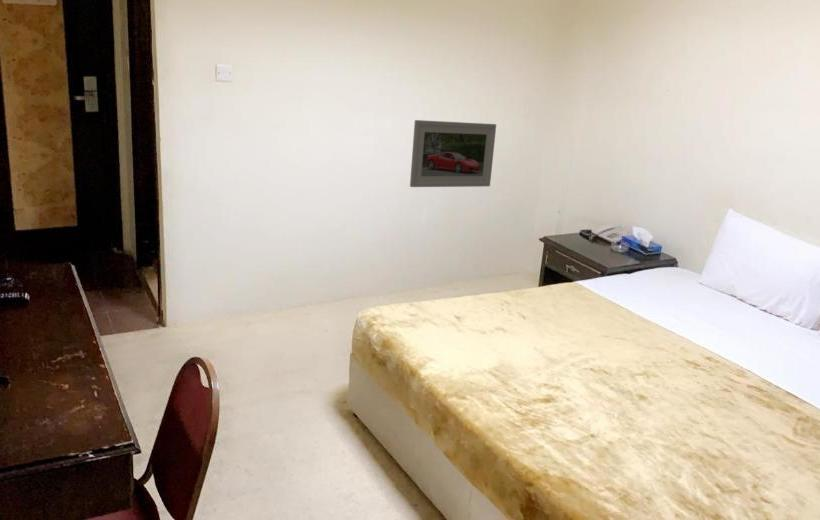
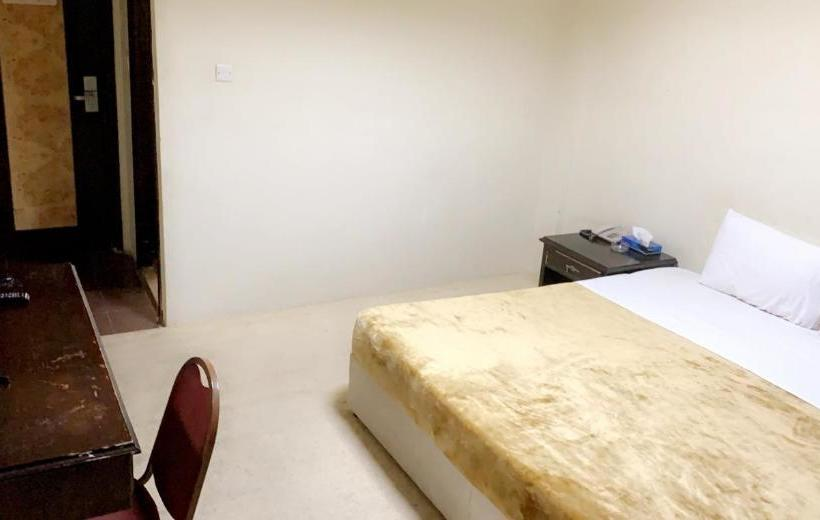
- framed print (454, 154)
